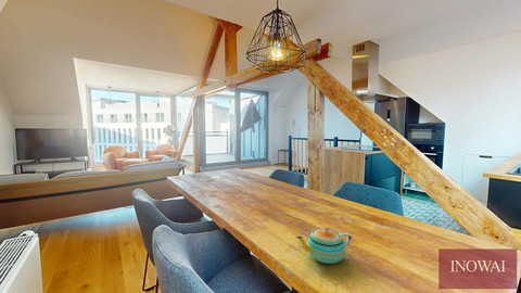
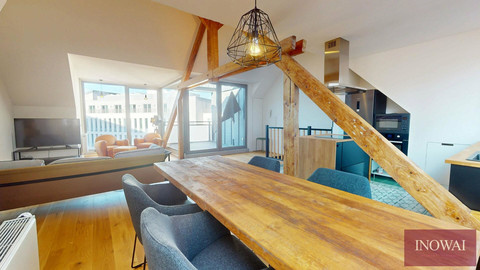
- teapot (323, 242)
